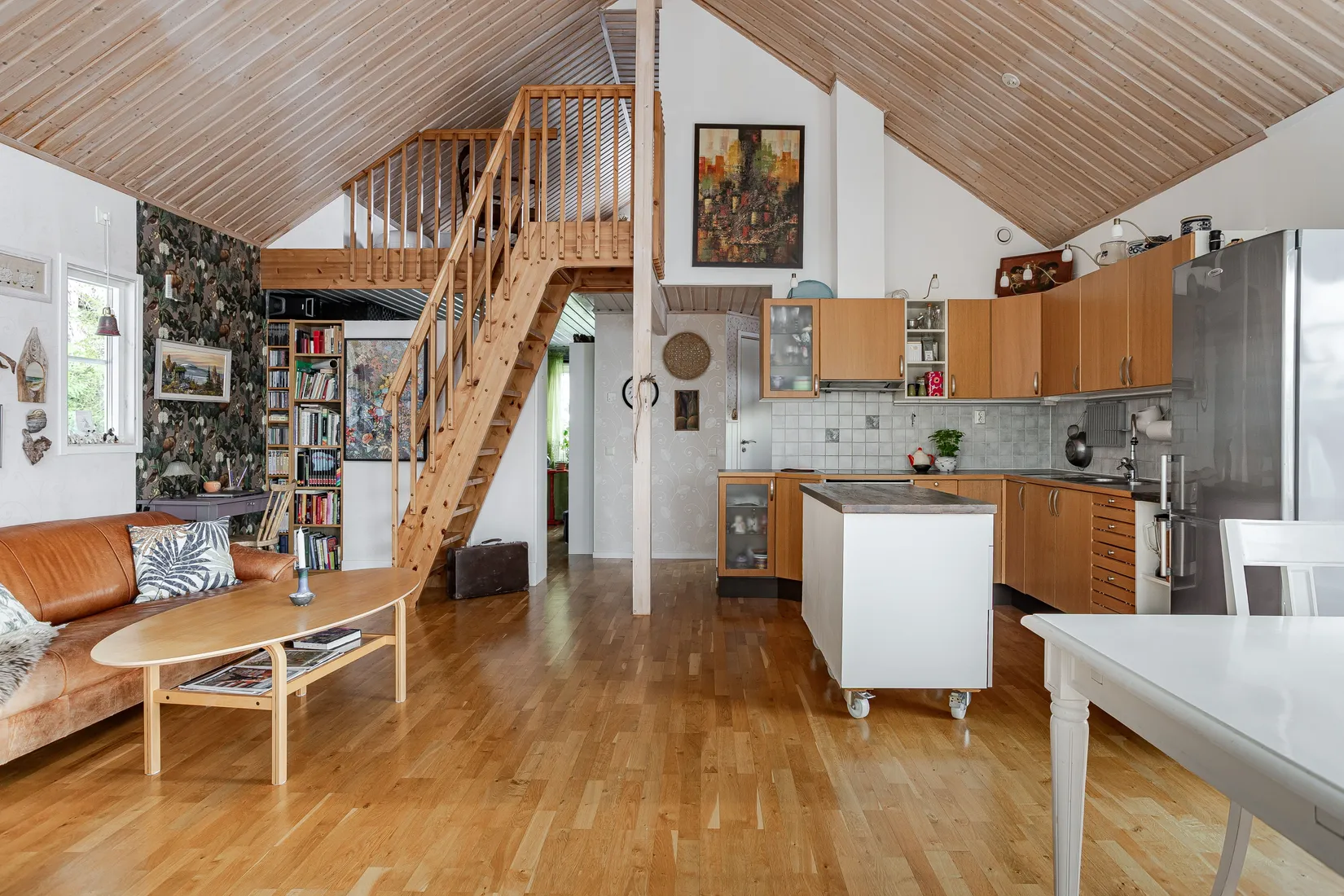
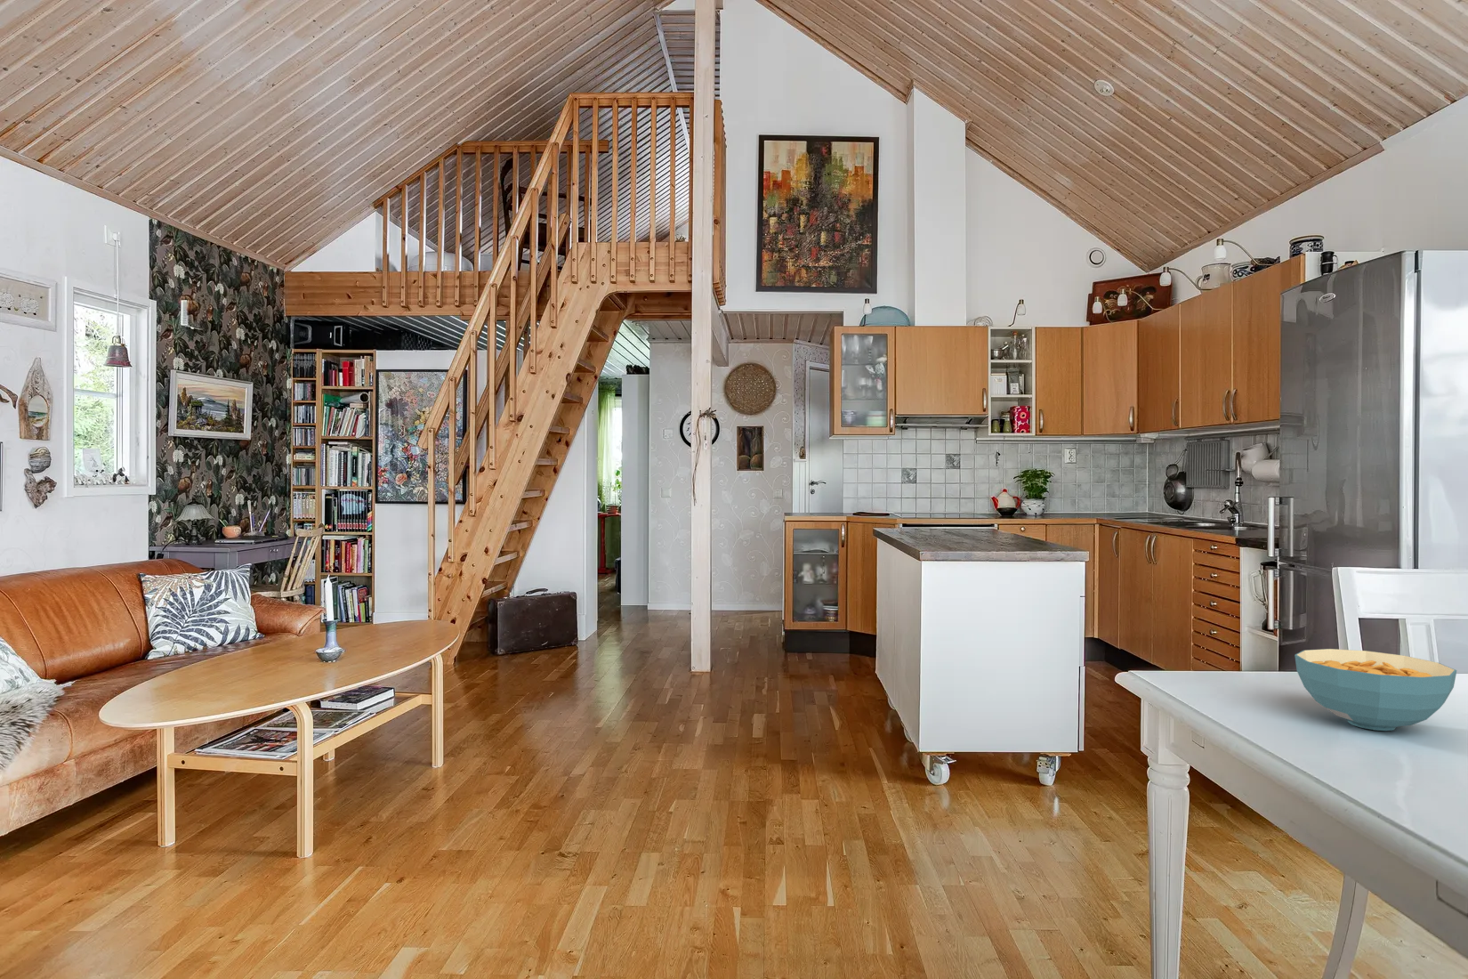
+ cereal bowl (1372, 694)
